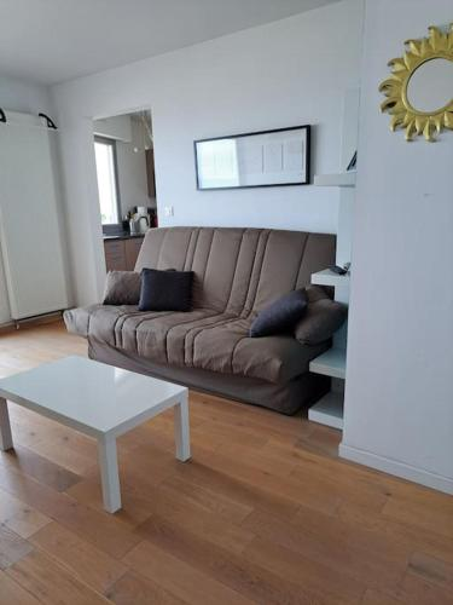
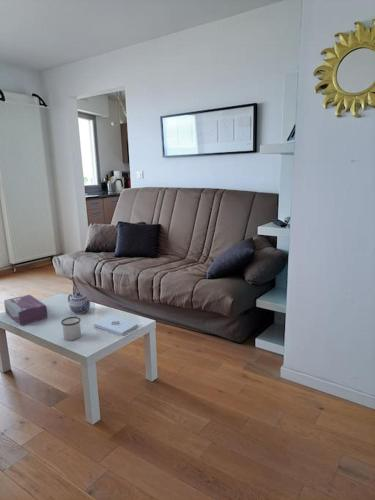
+ notepad (116, 324)
+ tissue box (25, 308)
+ mug (70, 327)
+ teapot (79, 301)
